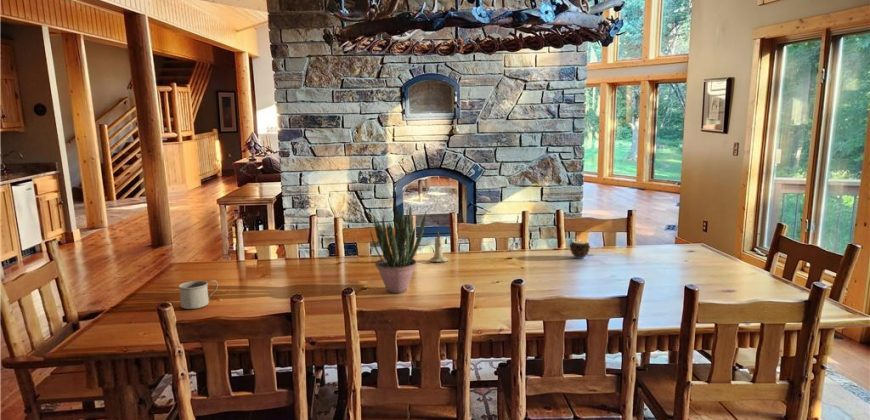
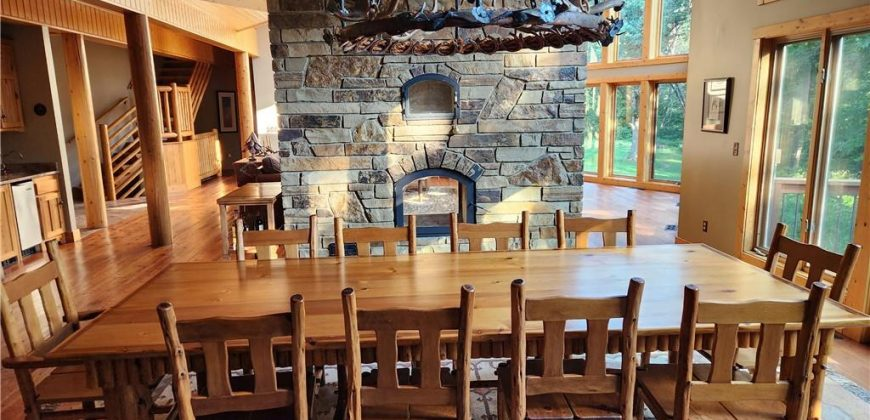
- mug (196, 293)
- candle (579, 248)
- candle (439, 245)
- potted plant (398, 247)
